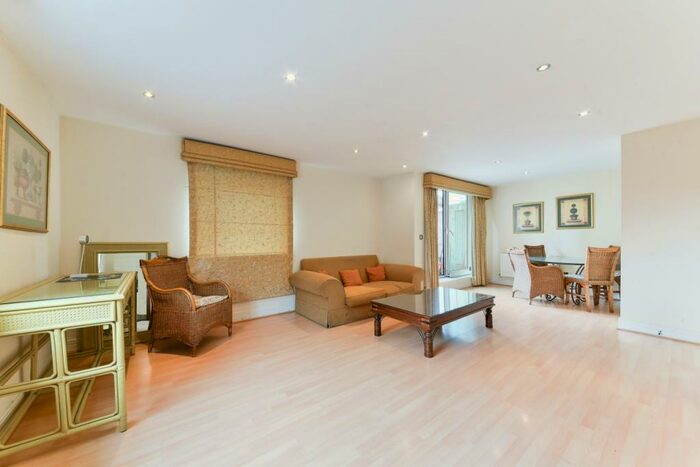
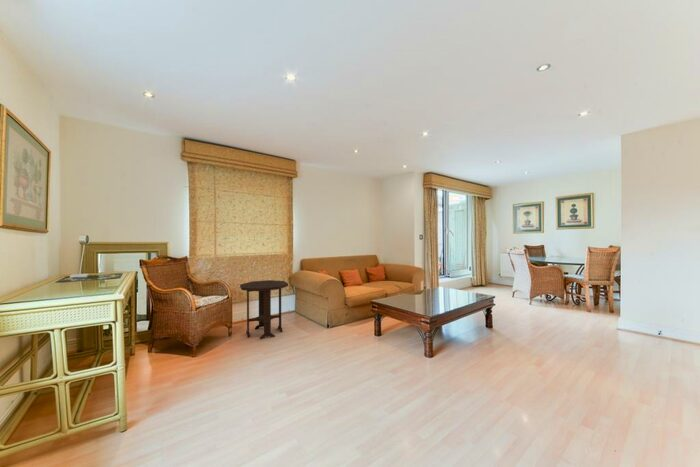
+ side table (264, 308)
